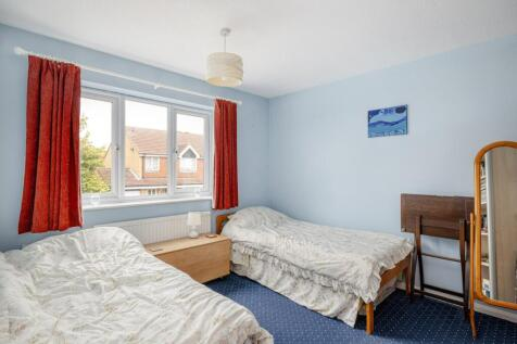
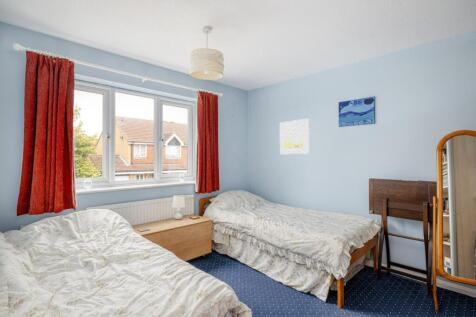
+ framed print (293, 137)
